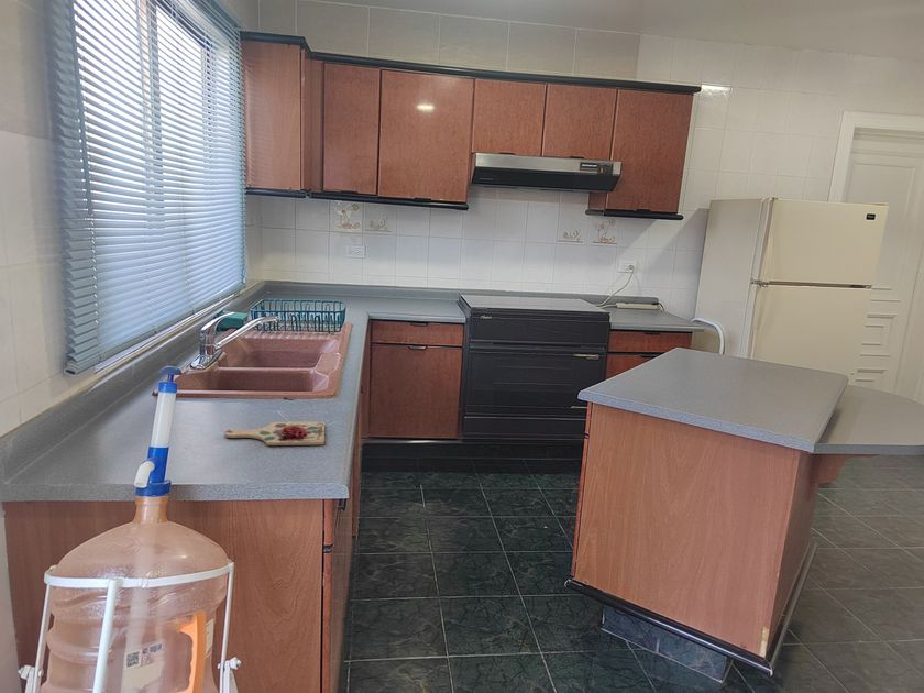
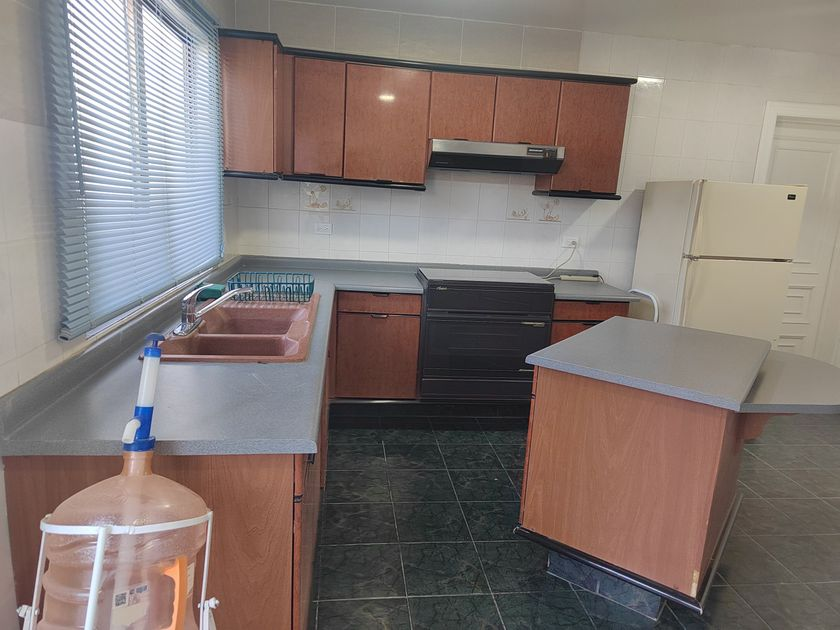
- cutting board (275, 429)
